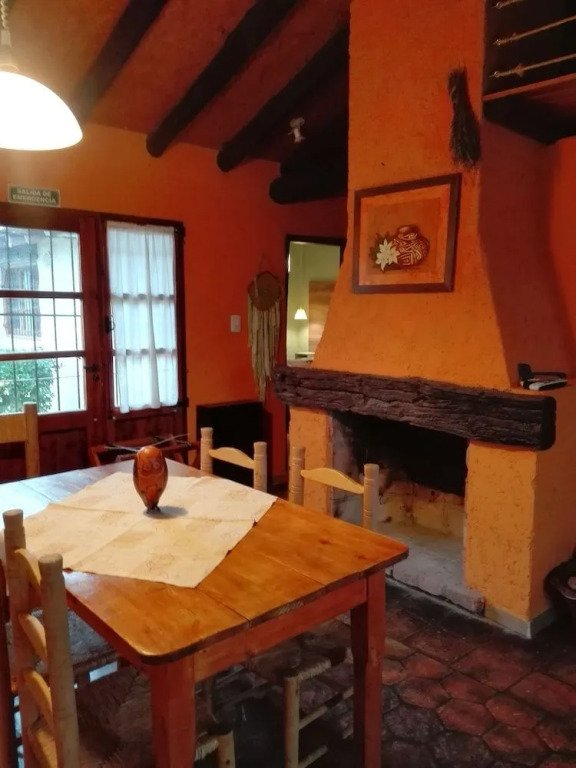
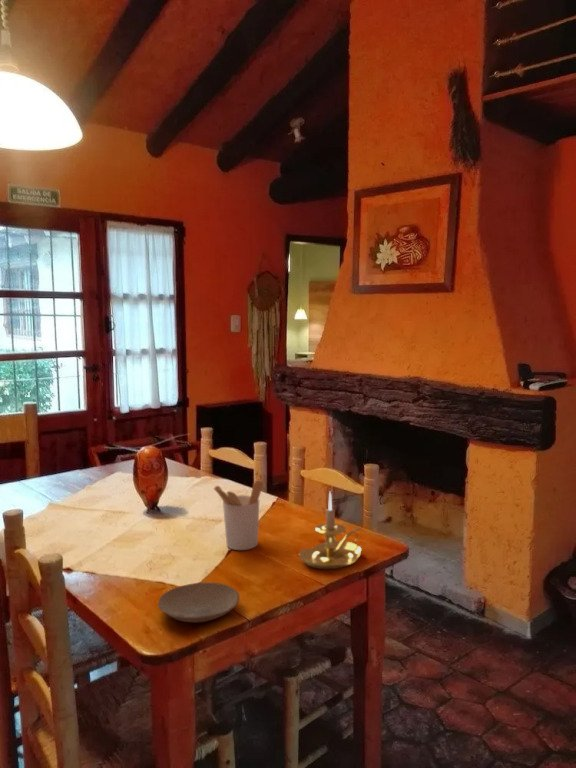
+ plate (199, 604)
+ utensil holder (236, 514)
+ candle holder (334, 524)
